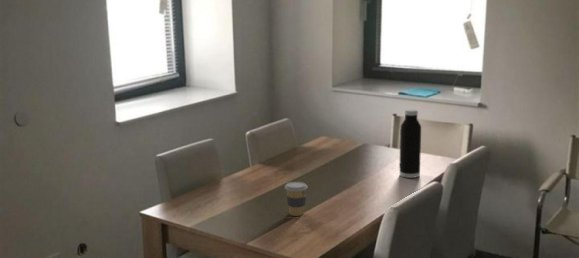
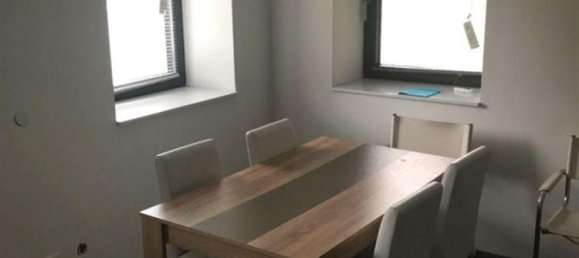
- water bottle (410, 143)
- coffee cup (296, 199)
